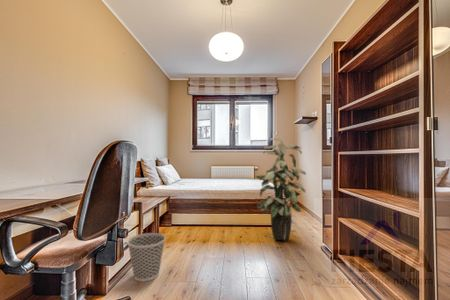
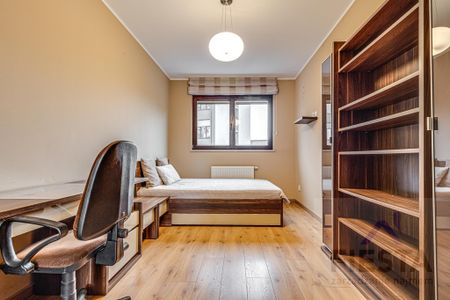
- wastebasket (146, 257)
- indoor plant (279, 187)
